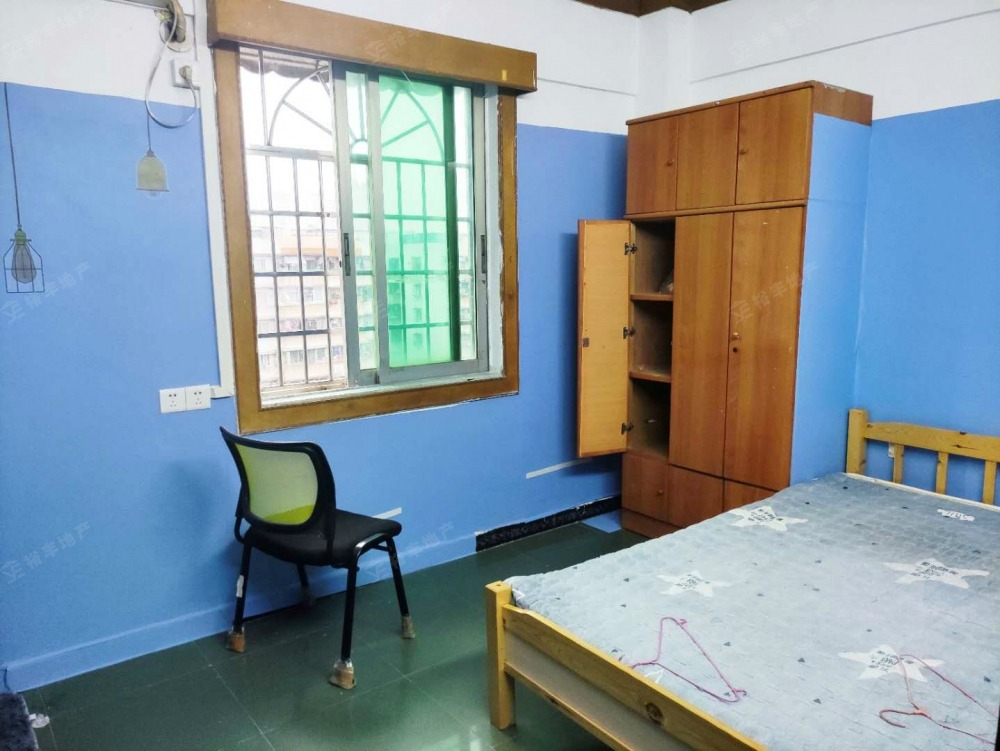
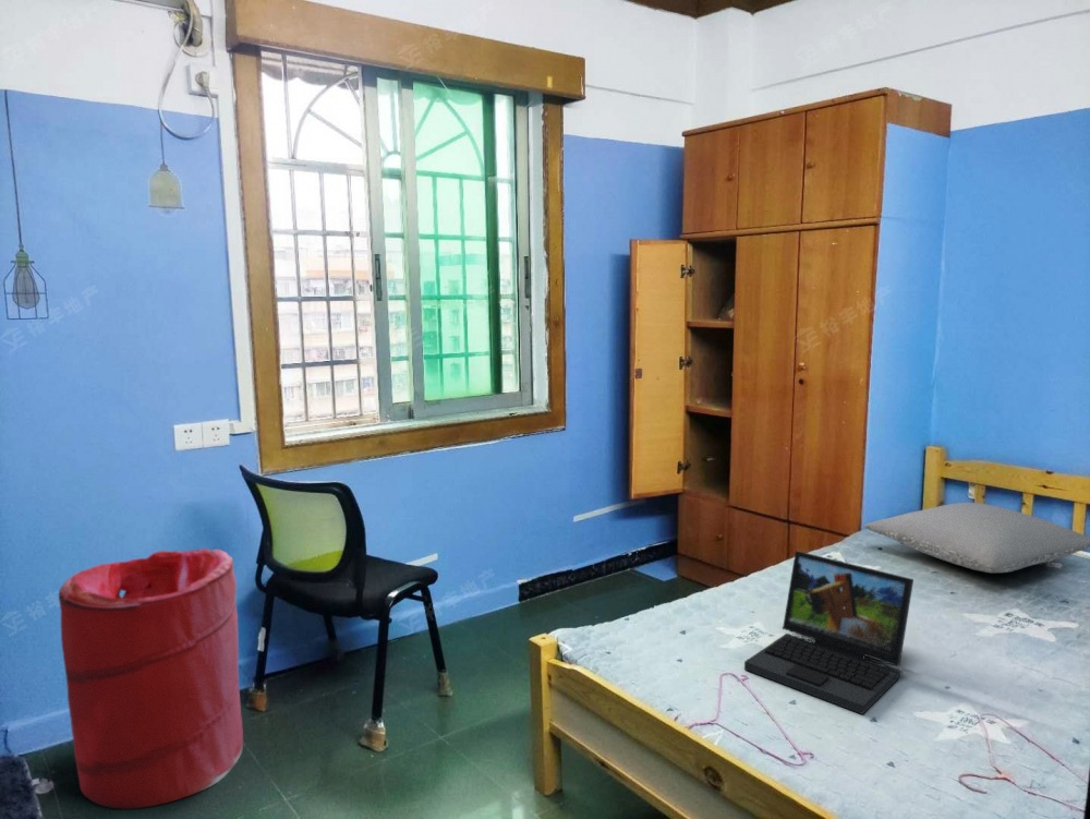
+ laundry hamper (157, 663)
+ laptop (827, 623)
+ pillow (974, 533)
